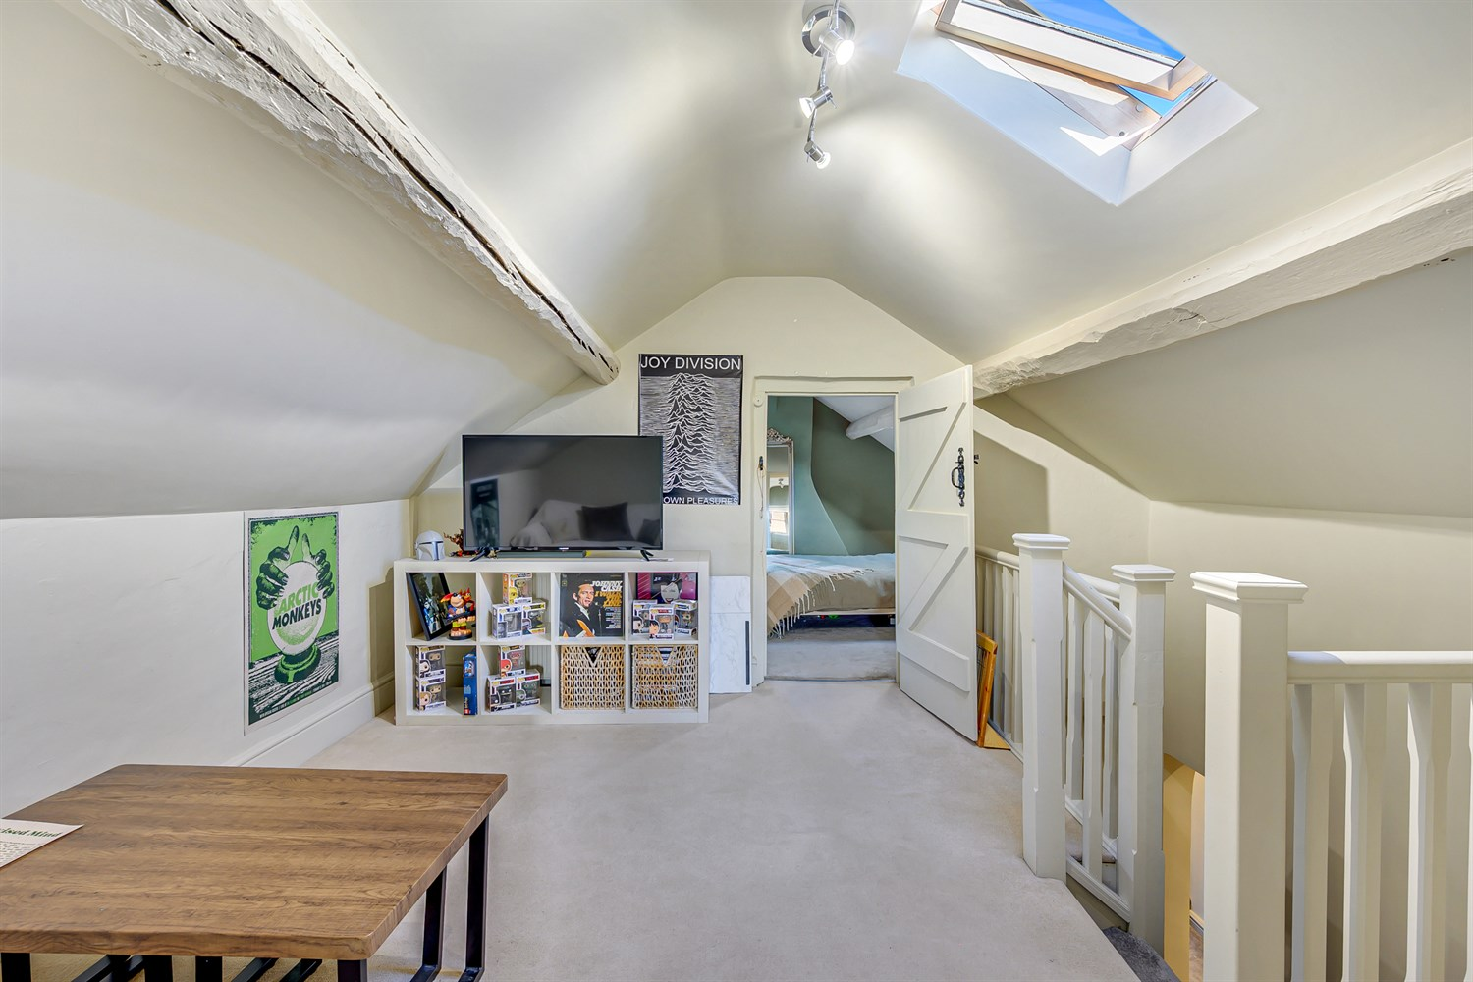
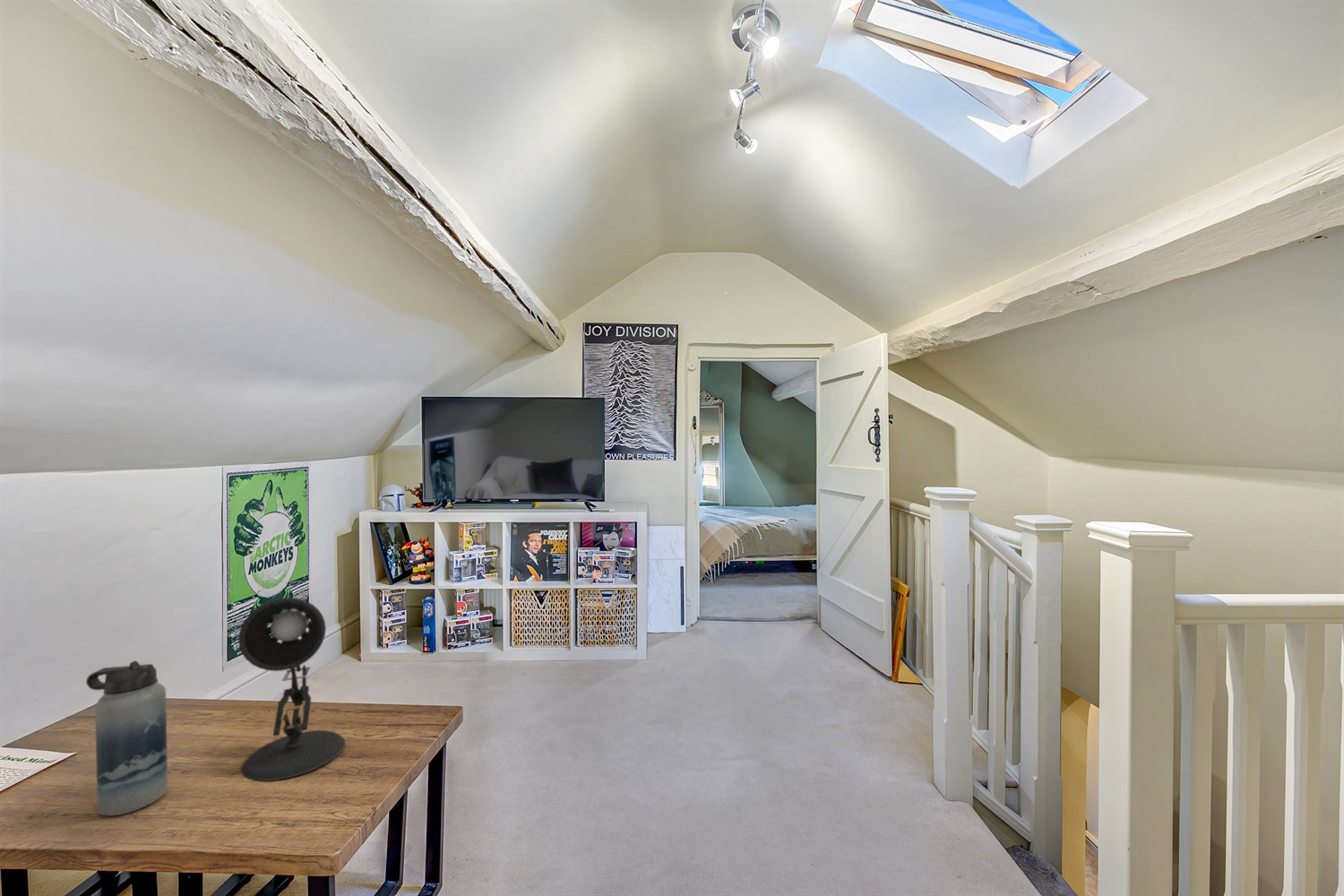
+ water bottle (129, 730)
+ desk lamp (293, 672)
